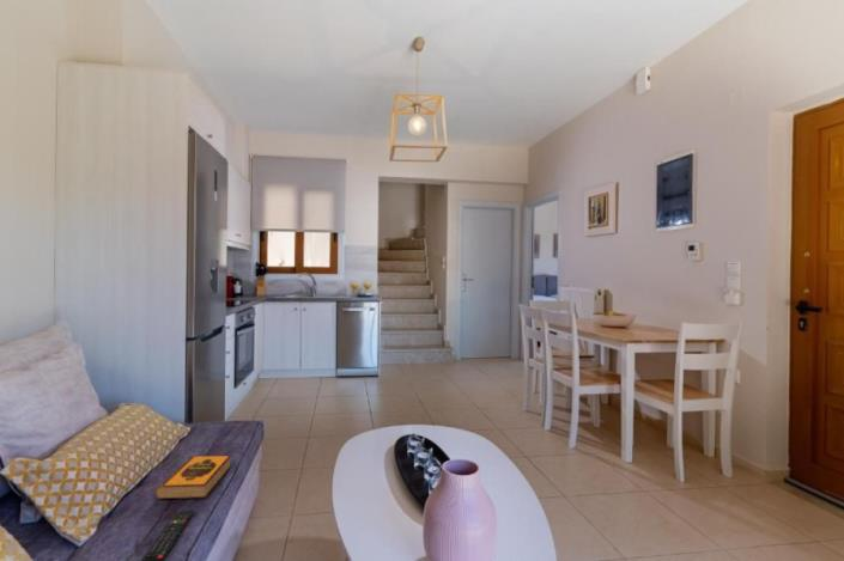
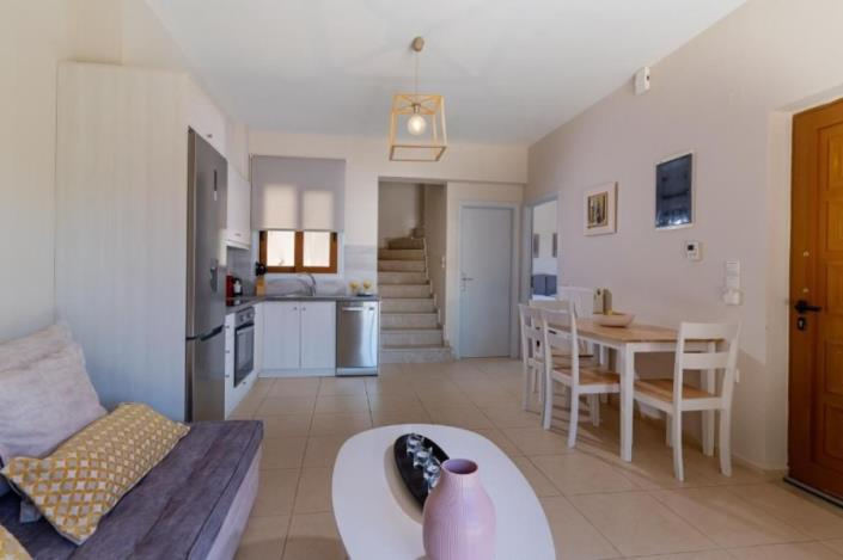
- hardback book (195, 475)
- remote control (169, 536)
